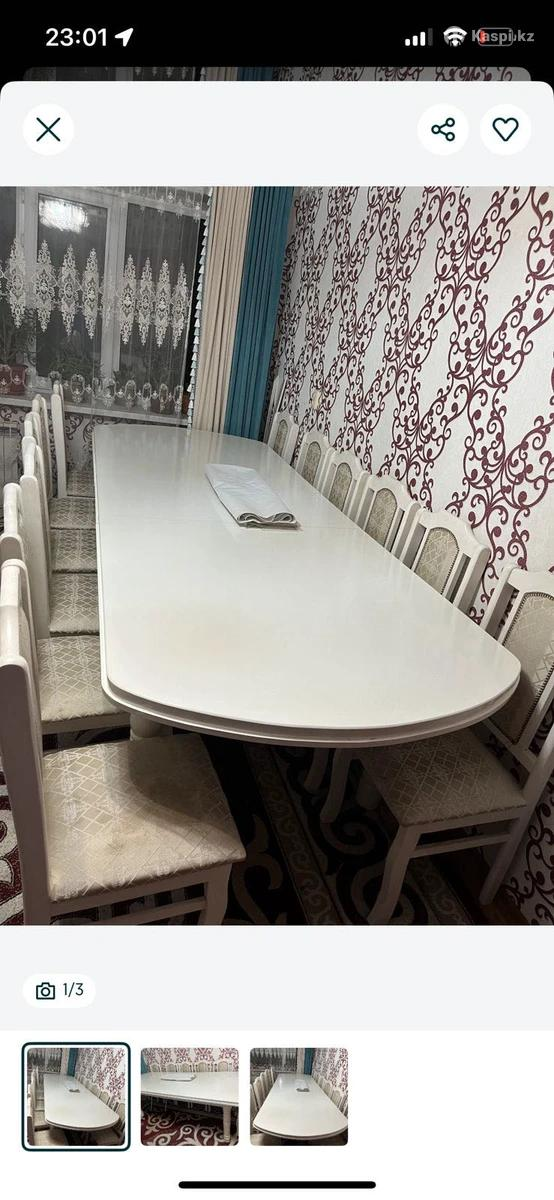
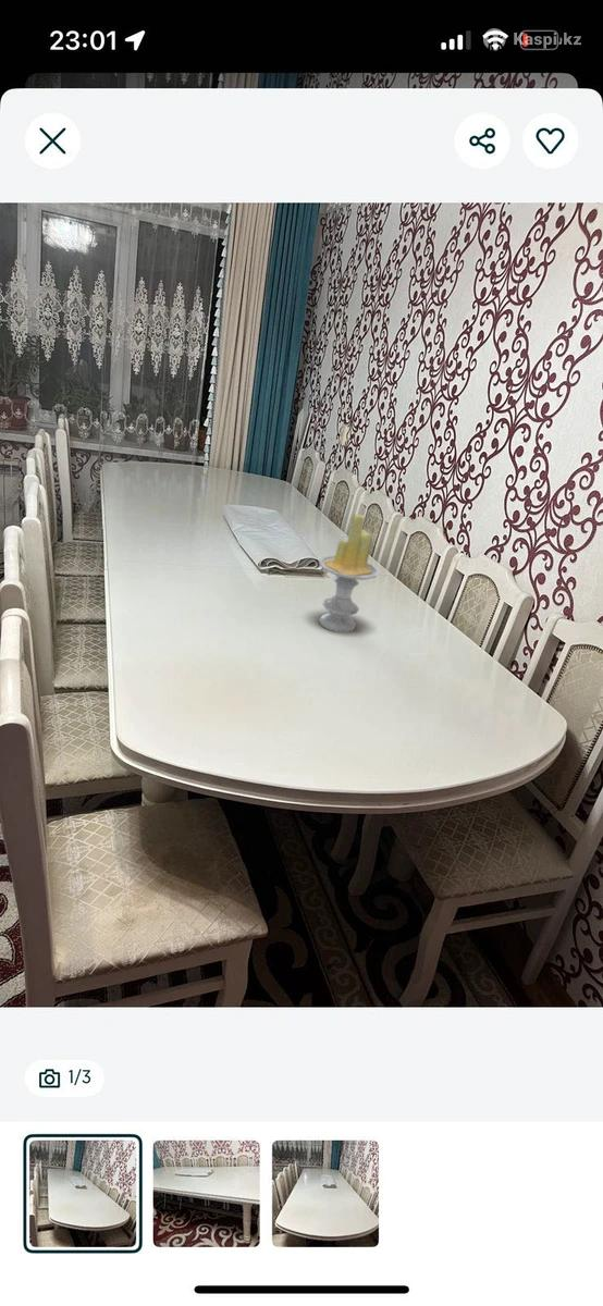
+ candle (348, 570)
